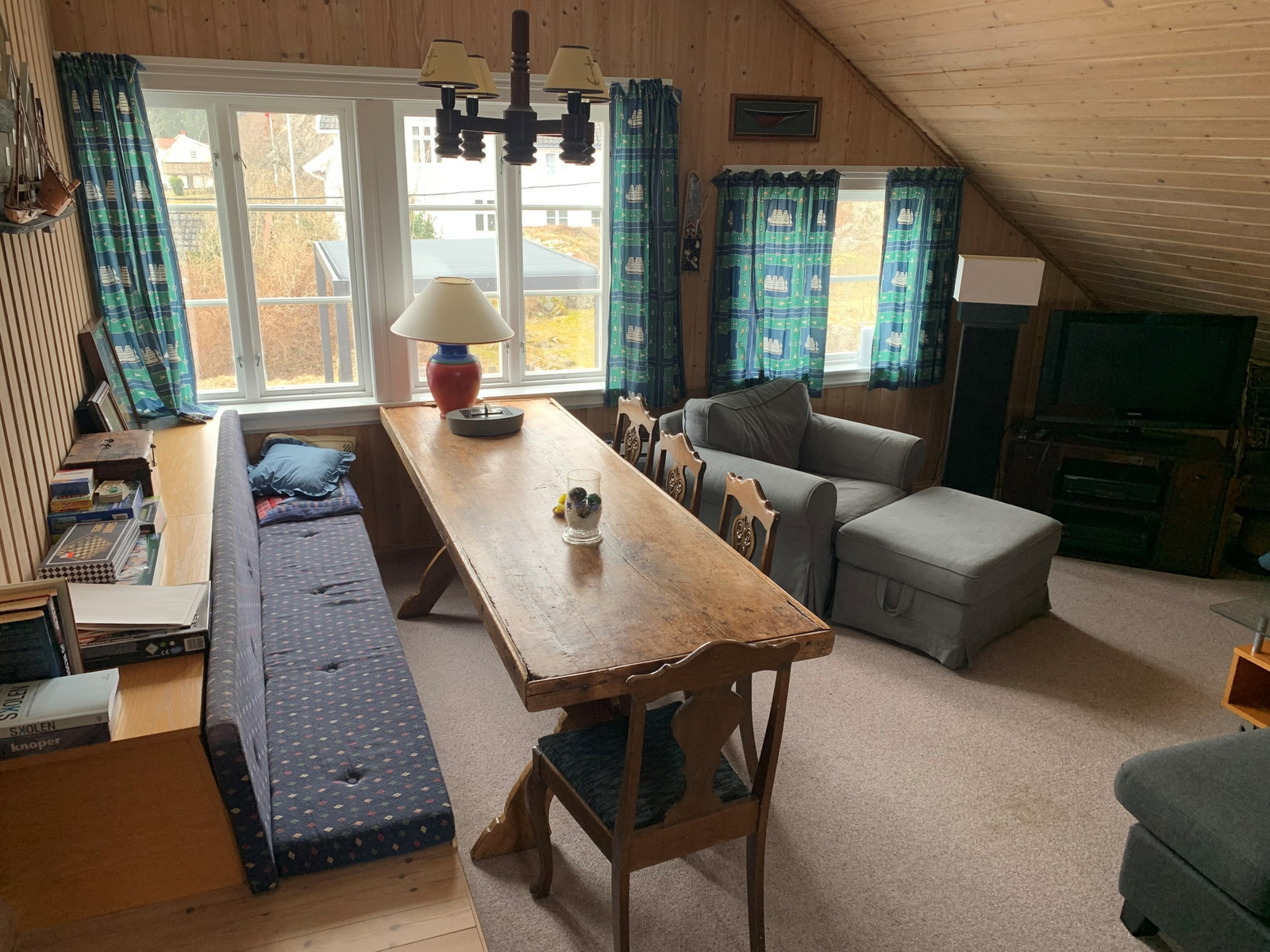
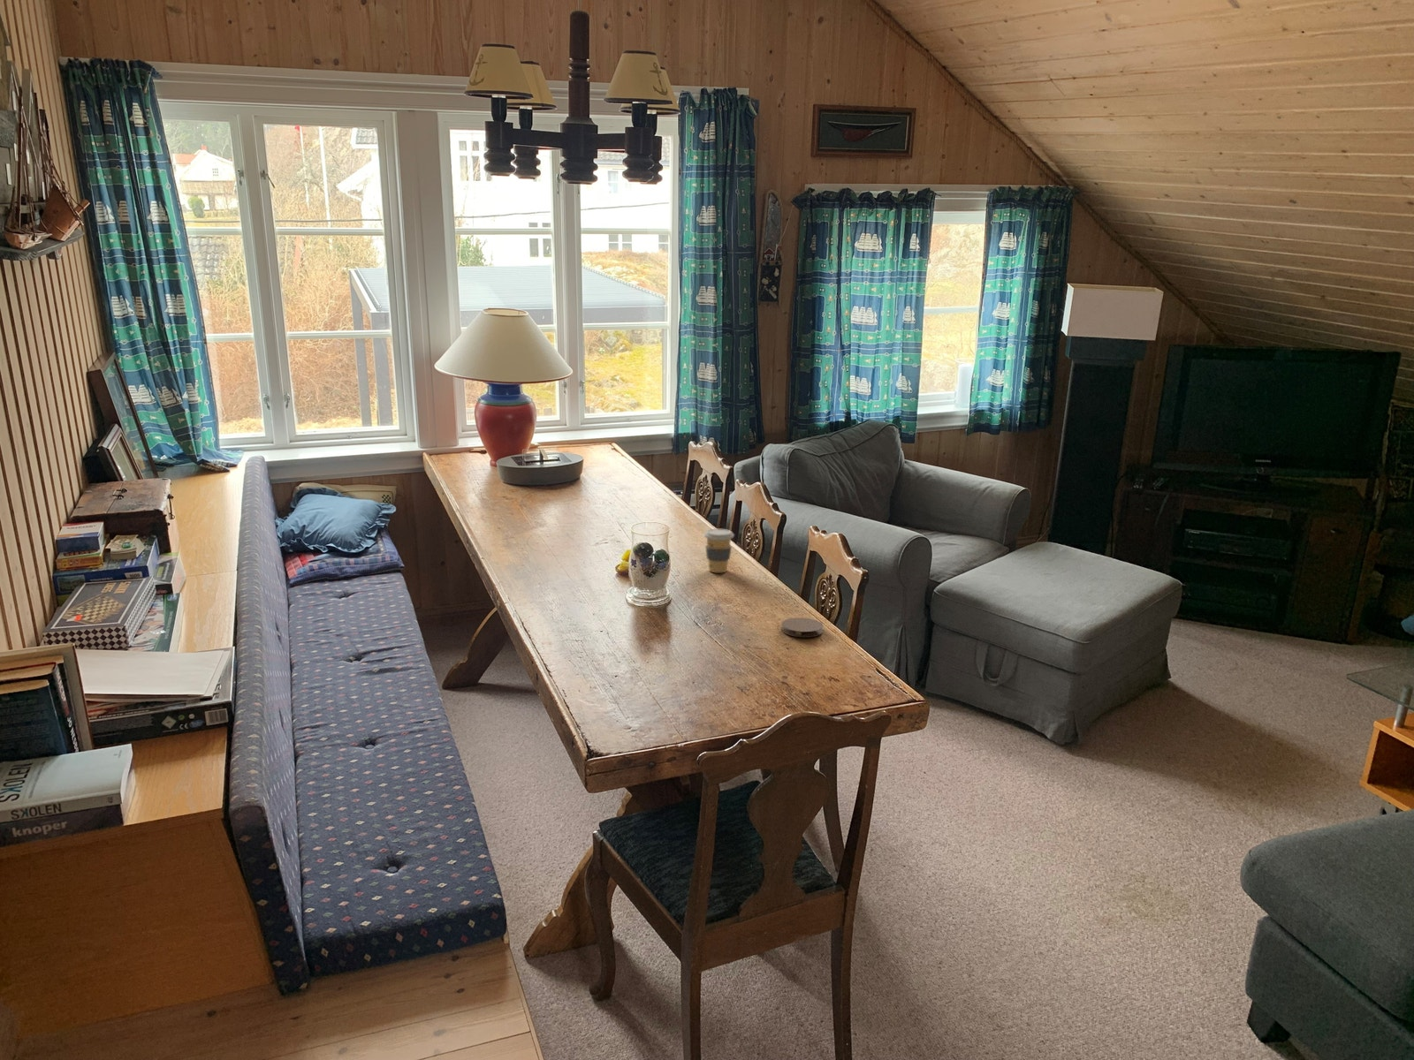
+ coaster (802, 627)
+ coffee cup (718, 550)
